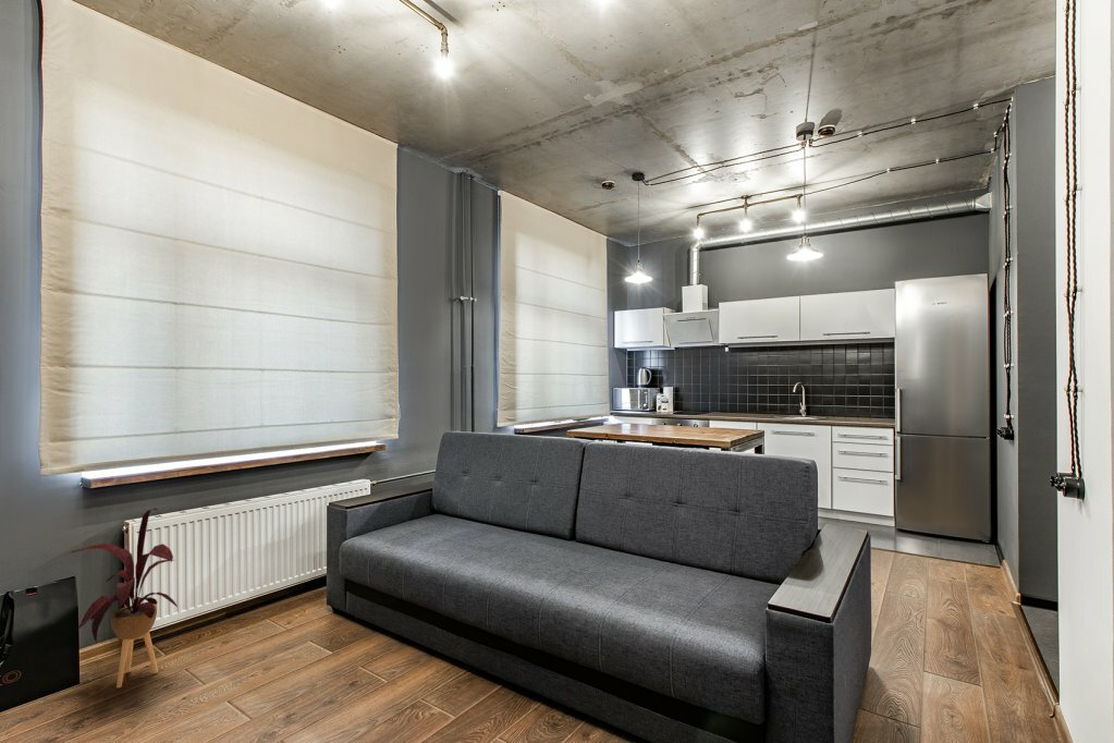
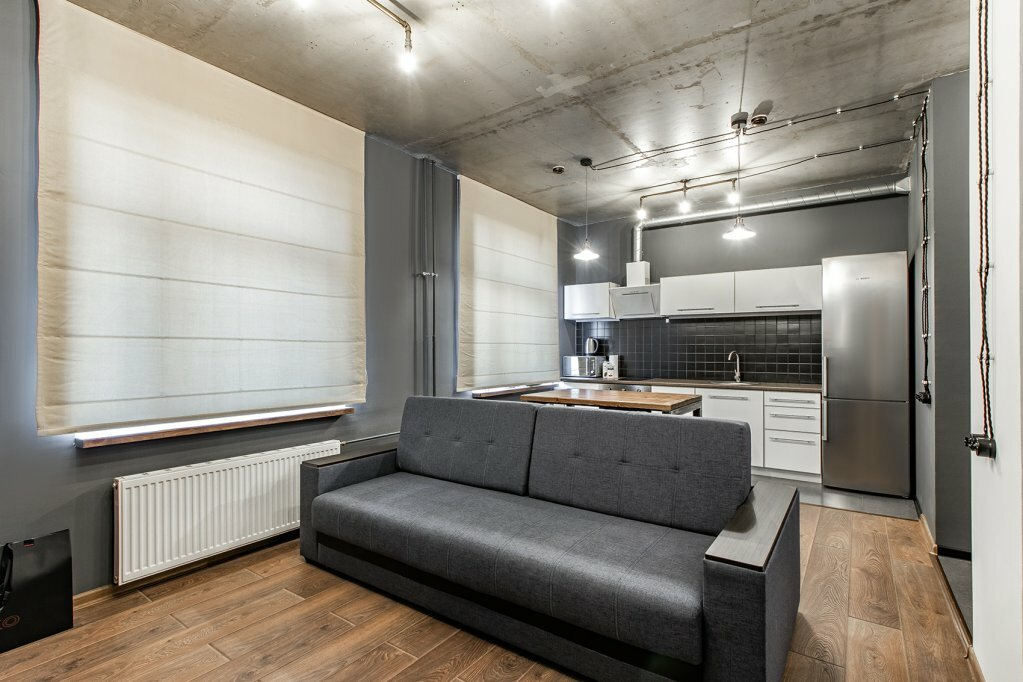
- house plant (125, 596)
